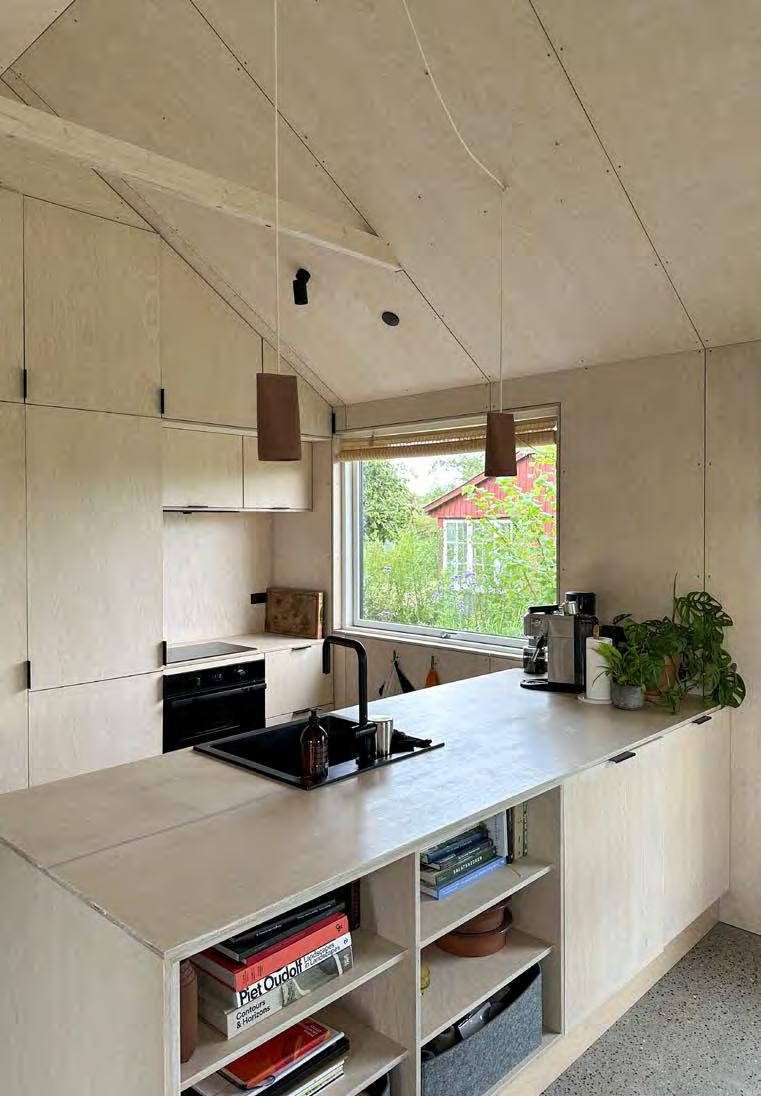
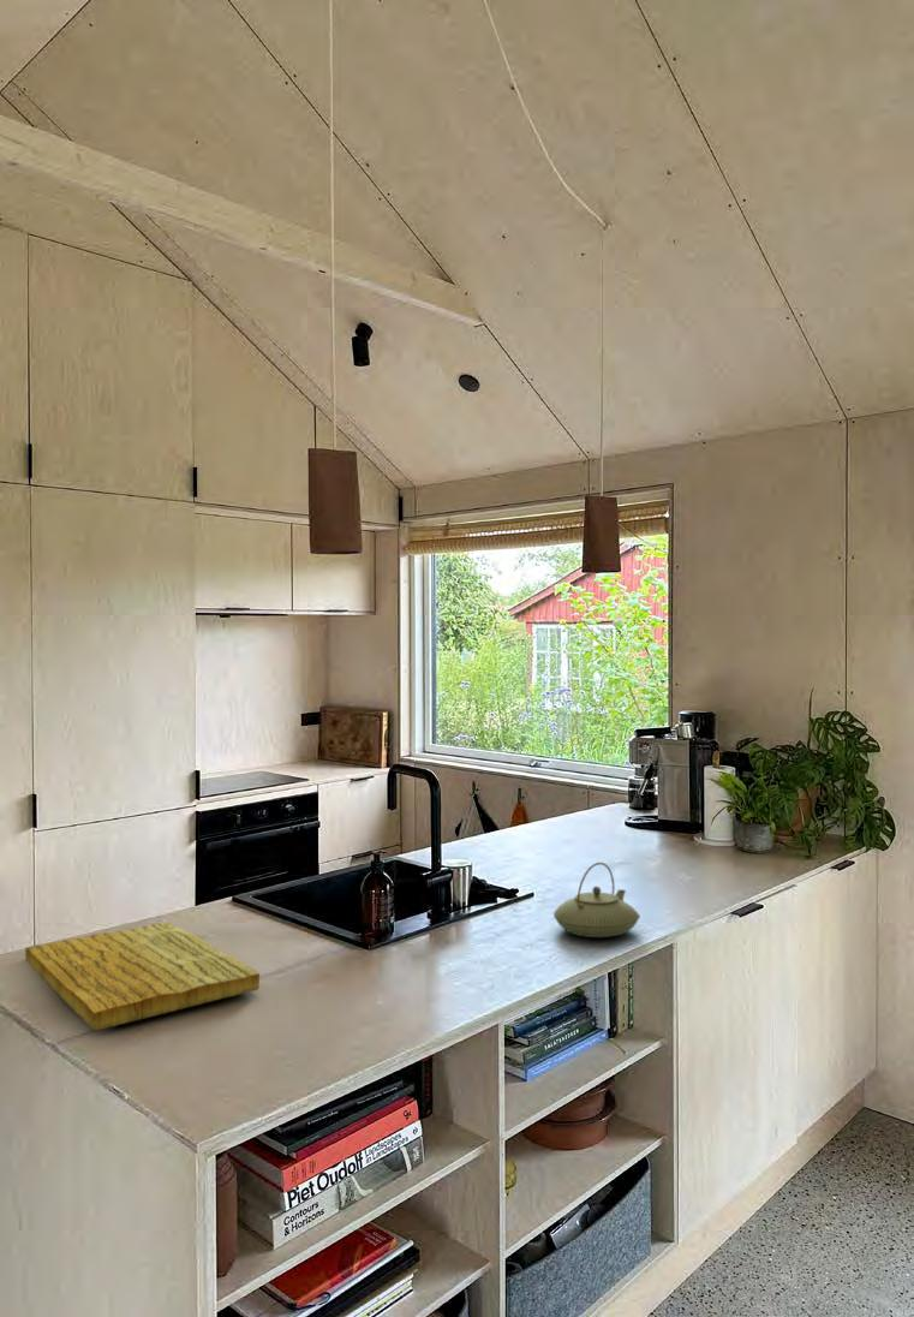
+ cutting board (136, 964)
+ teapot (599, 895)
